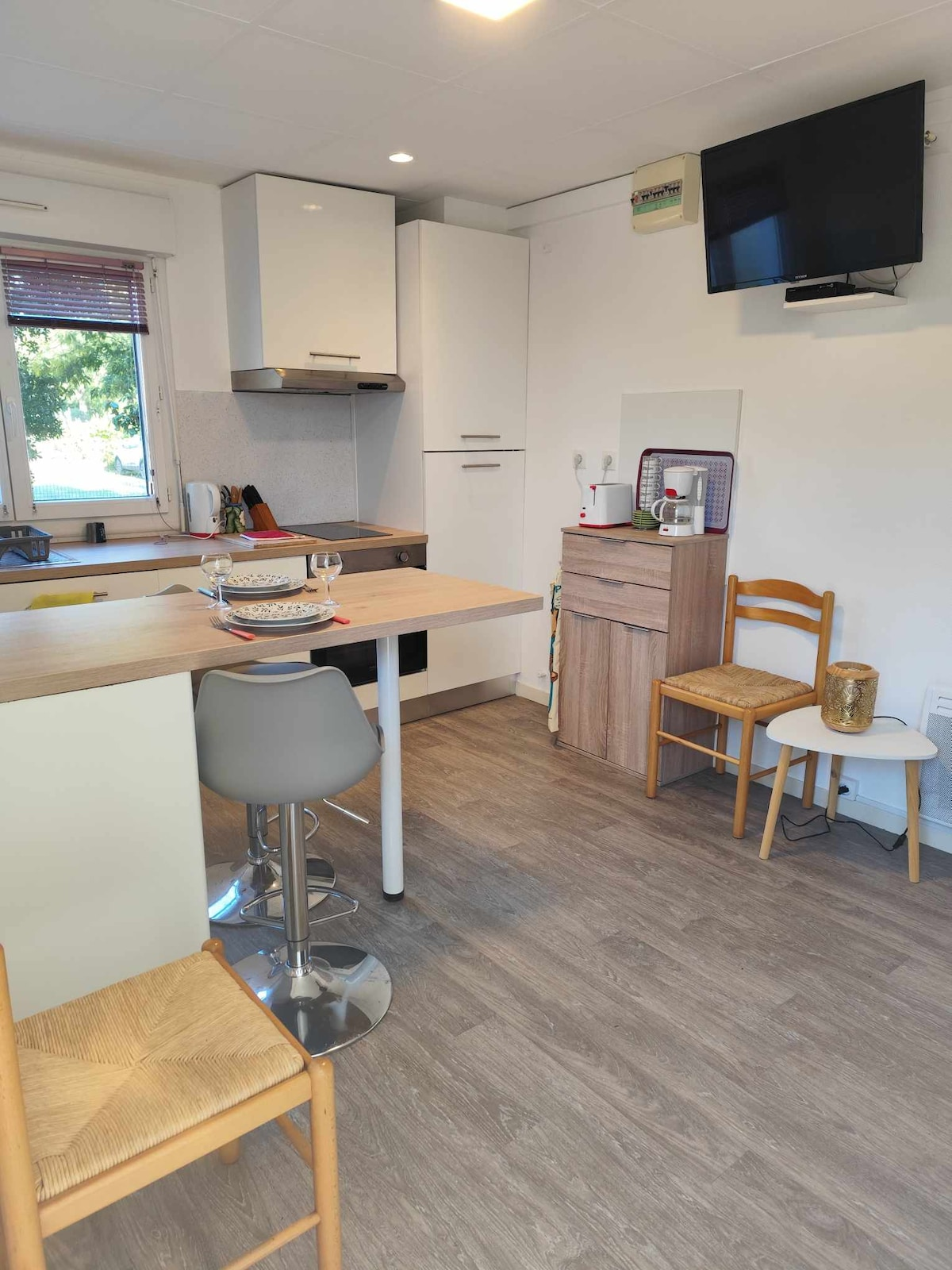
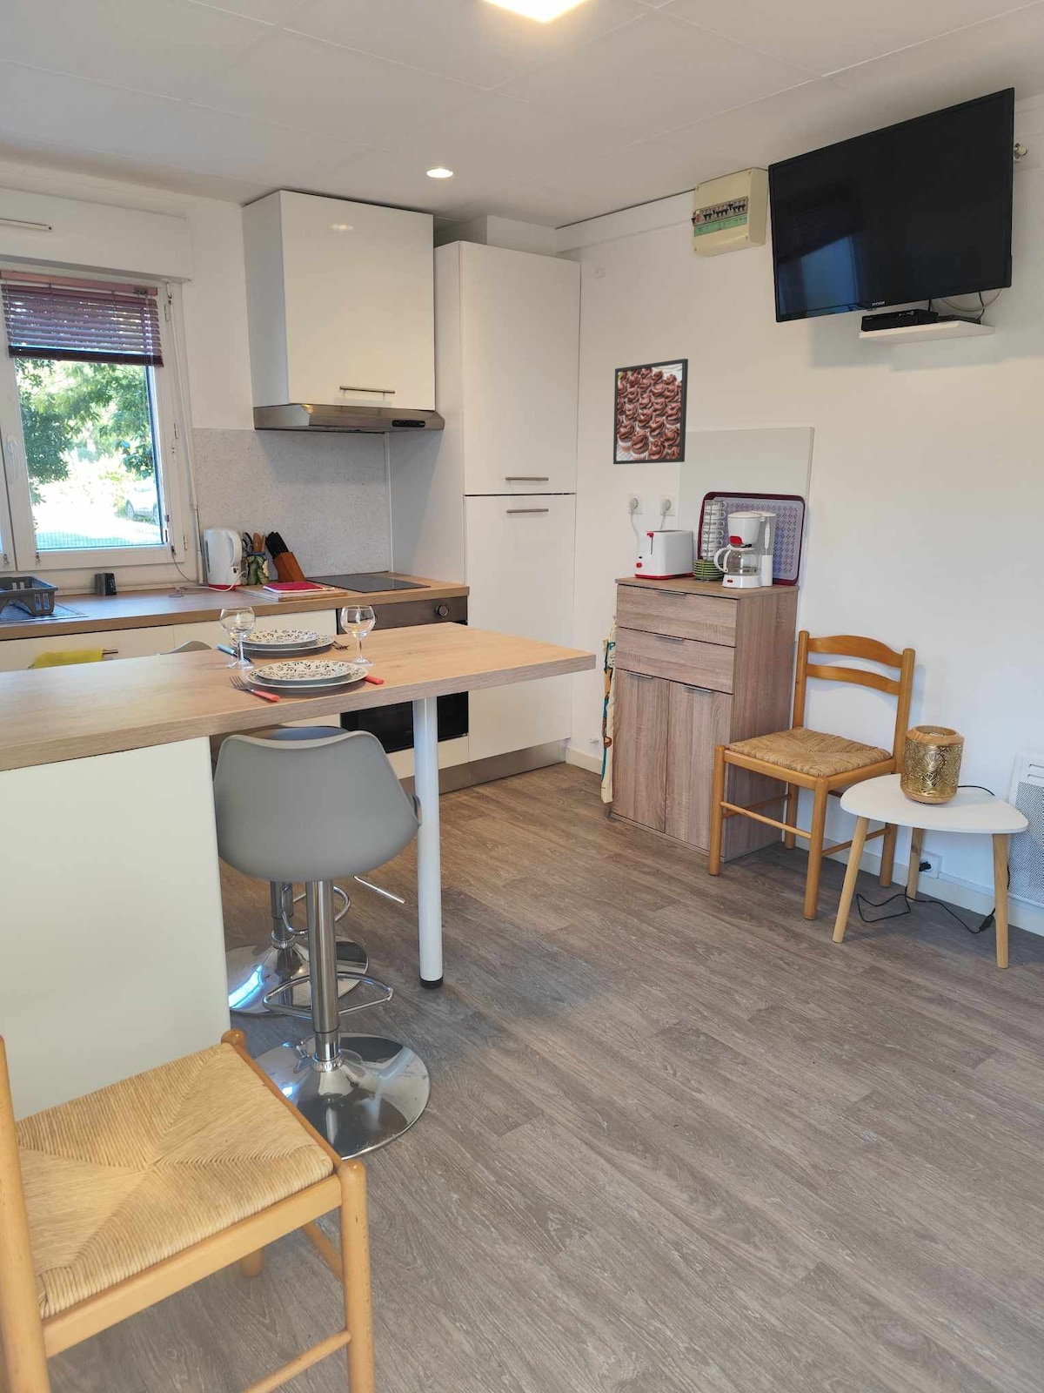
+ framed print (648, 414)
